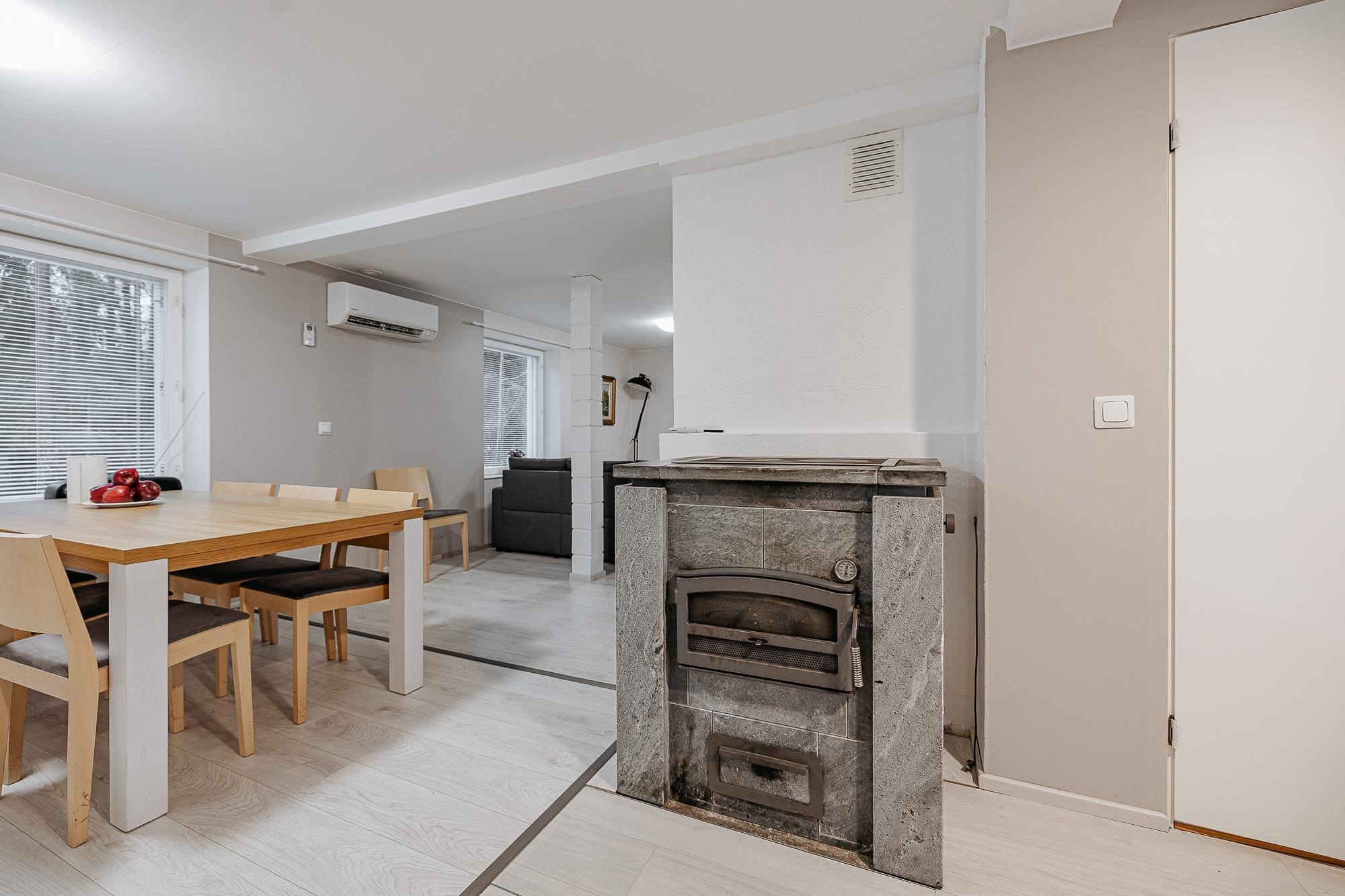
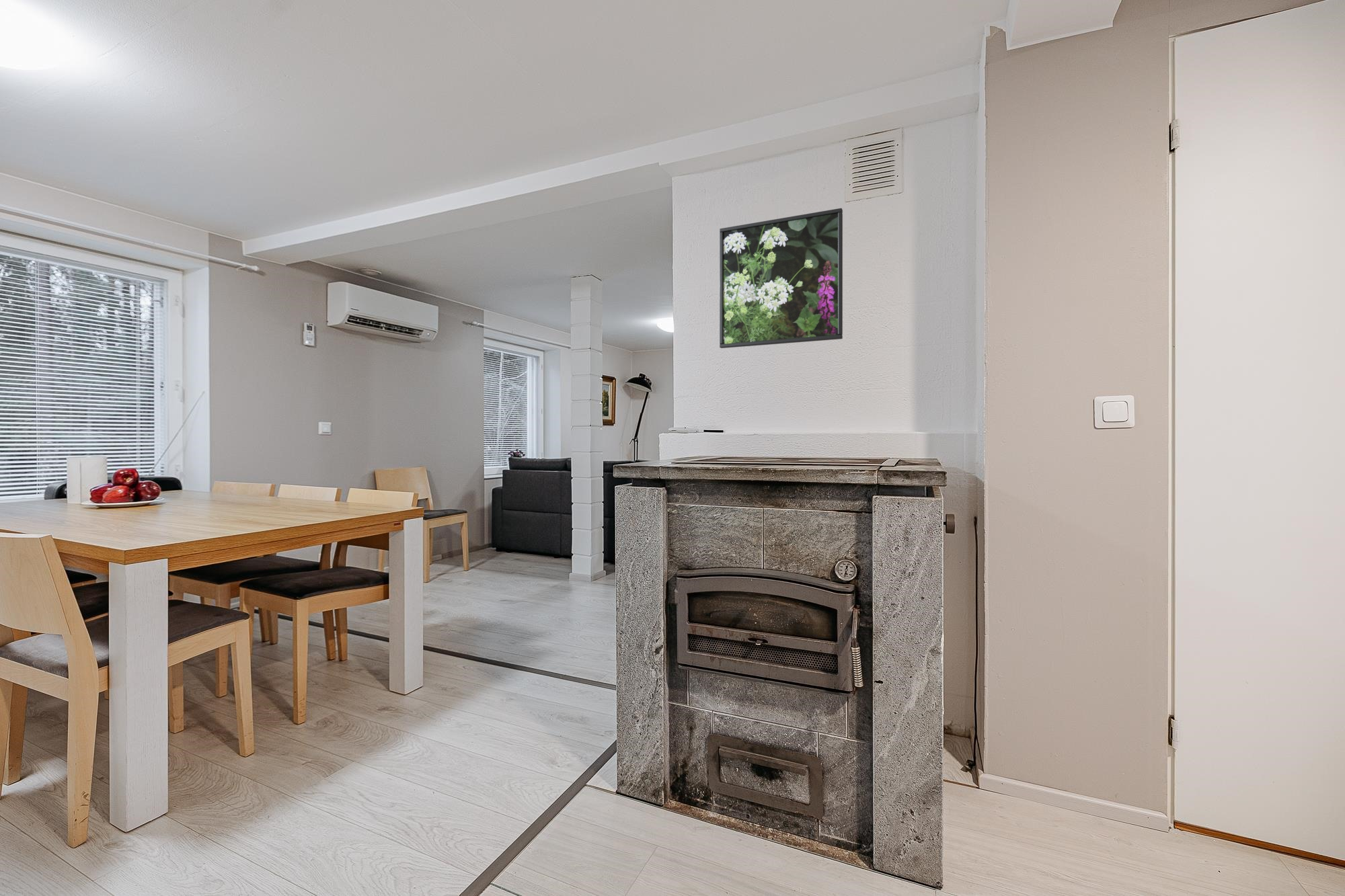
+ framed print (778, 281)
